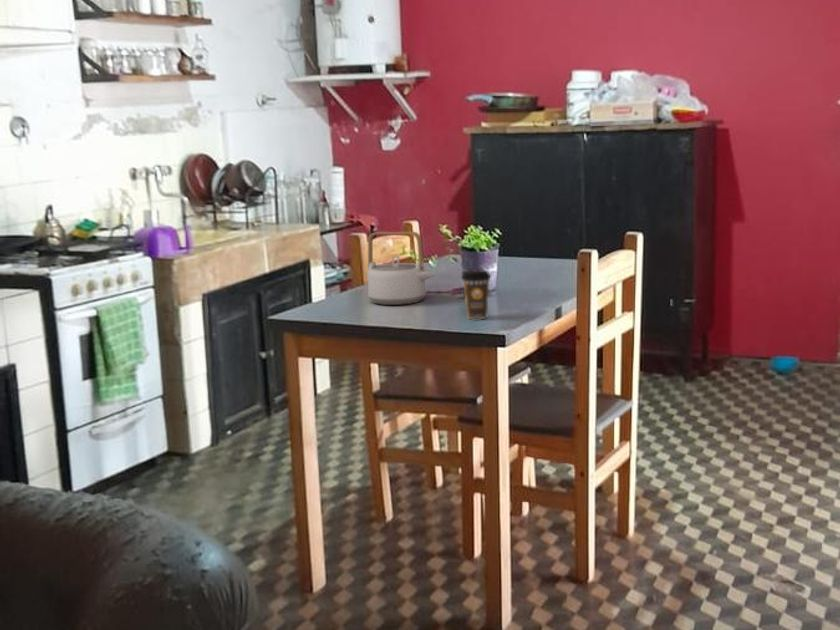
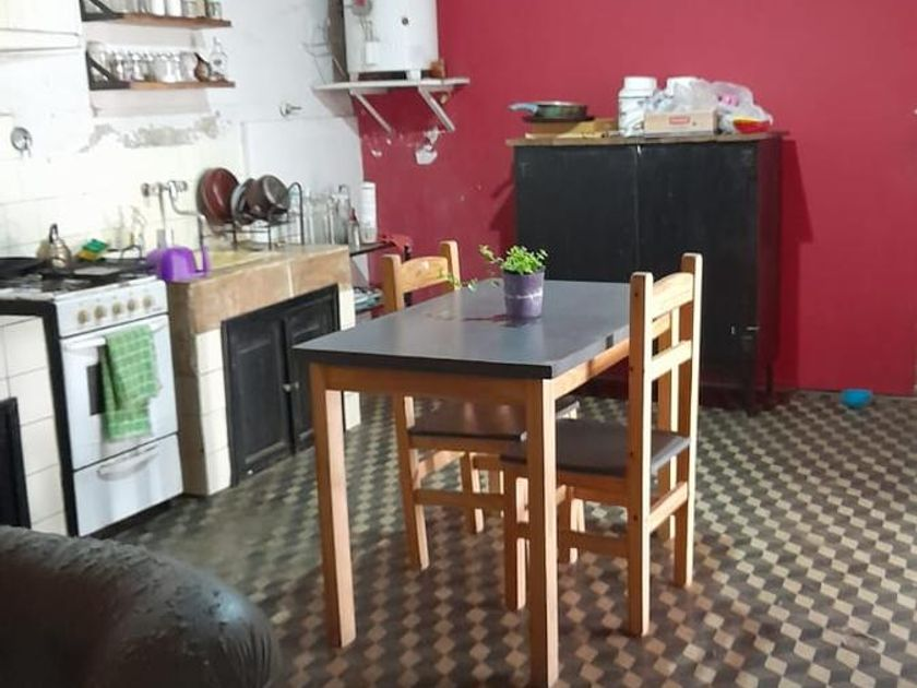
- teapot (400, 266)
- coffee cup (476, 294)
